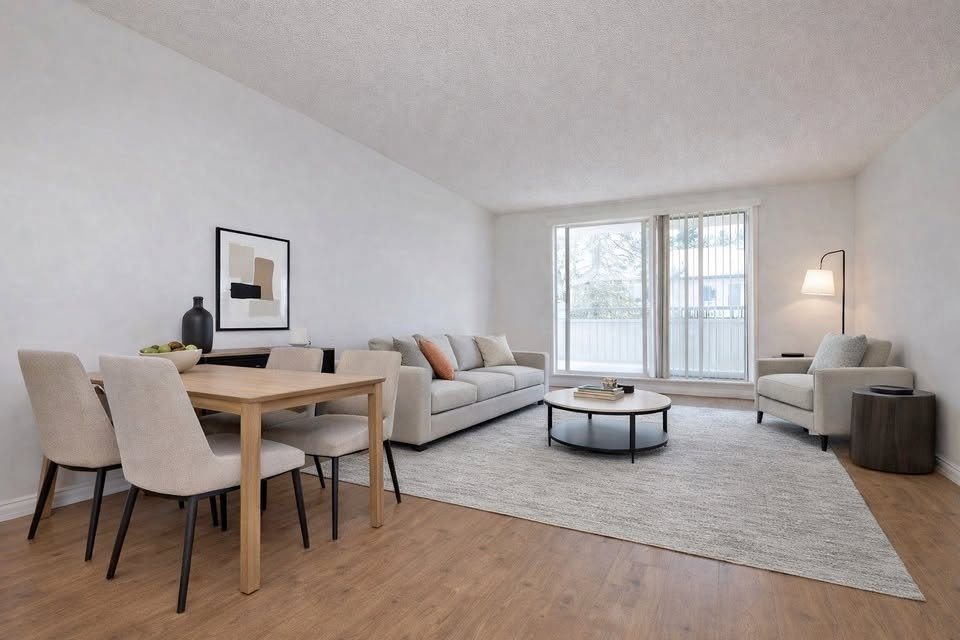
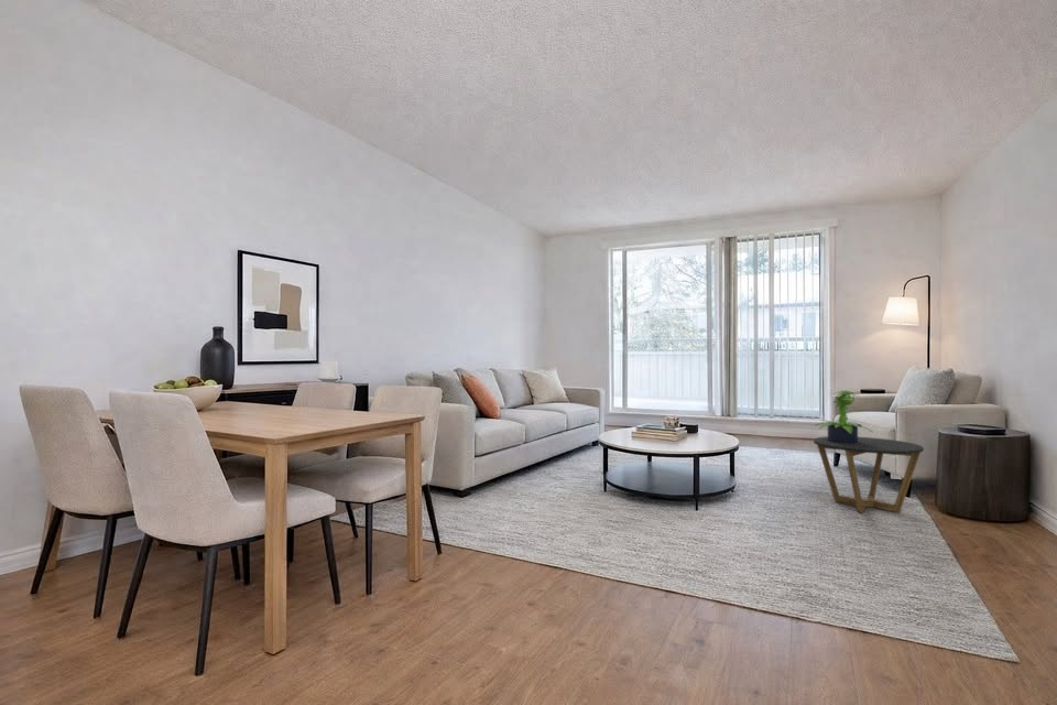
+ side table (872, 476)
+ potted plant (841, 414)
